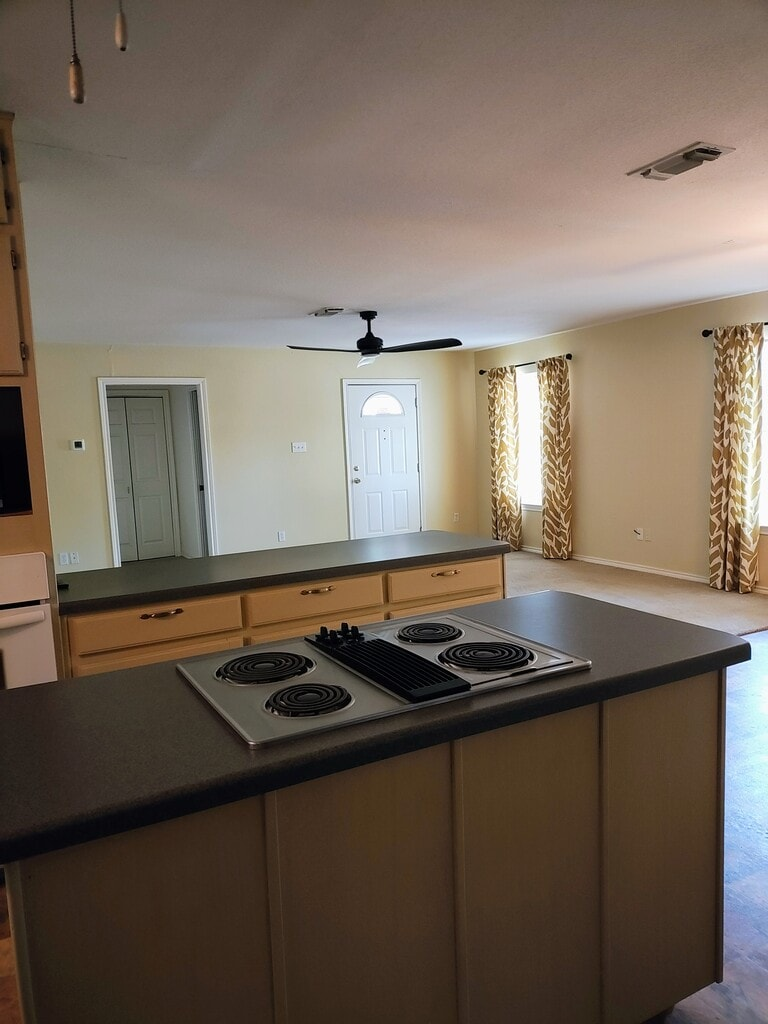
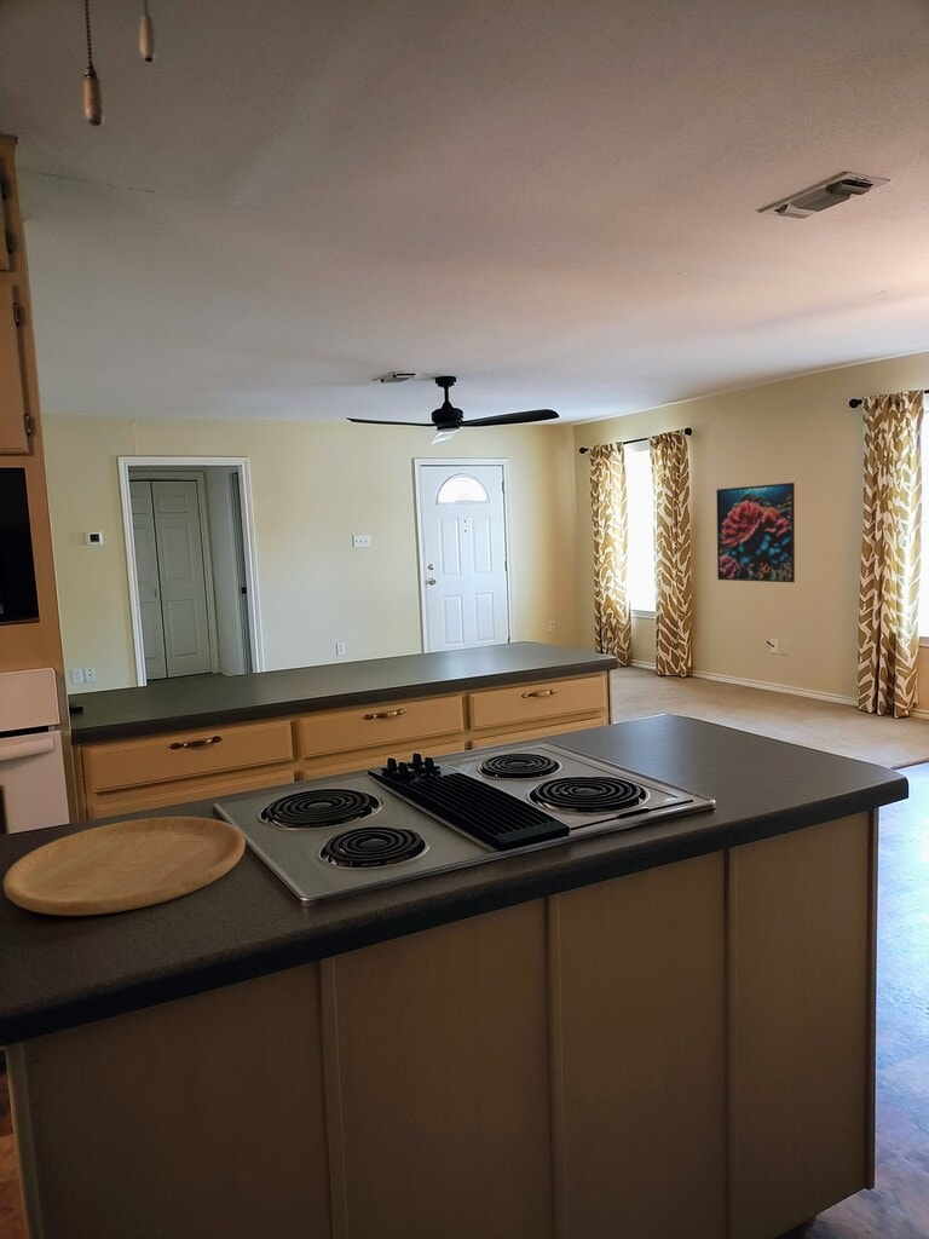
+ cutting board (129, 860)
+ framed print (754, 534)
